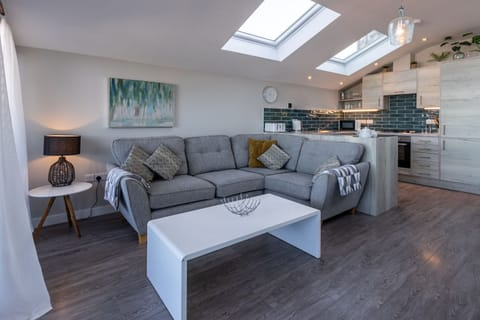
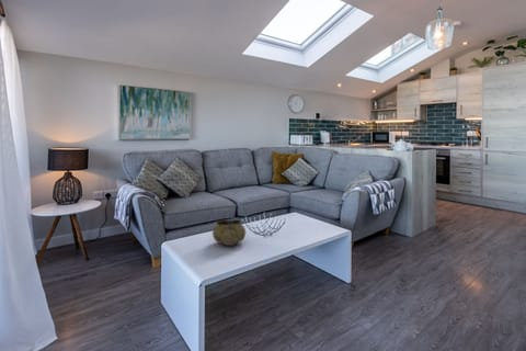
+ decorative bowl (229, 233)
